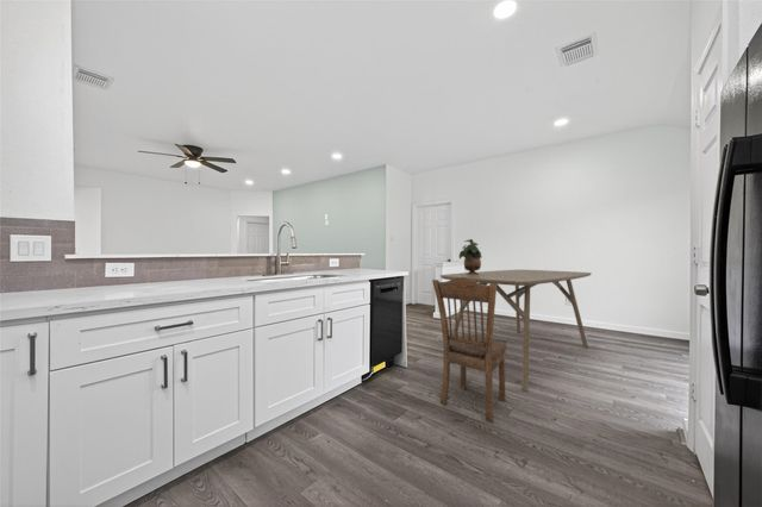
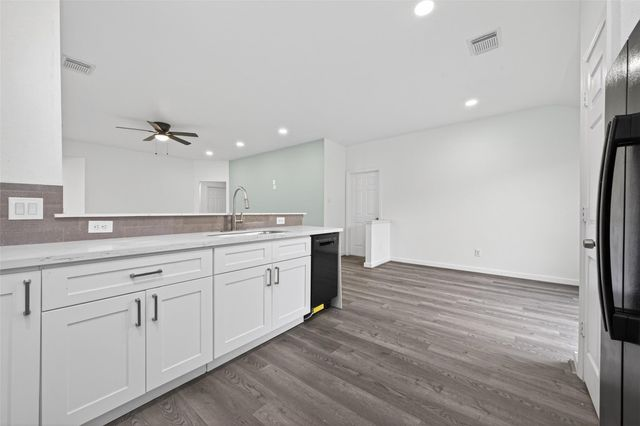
- dining table (520, 313)
- potted plant (470, 256)
- dining chair (473, 338)
